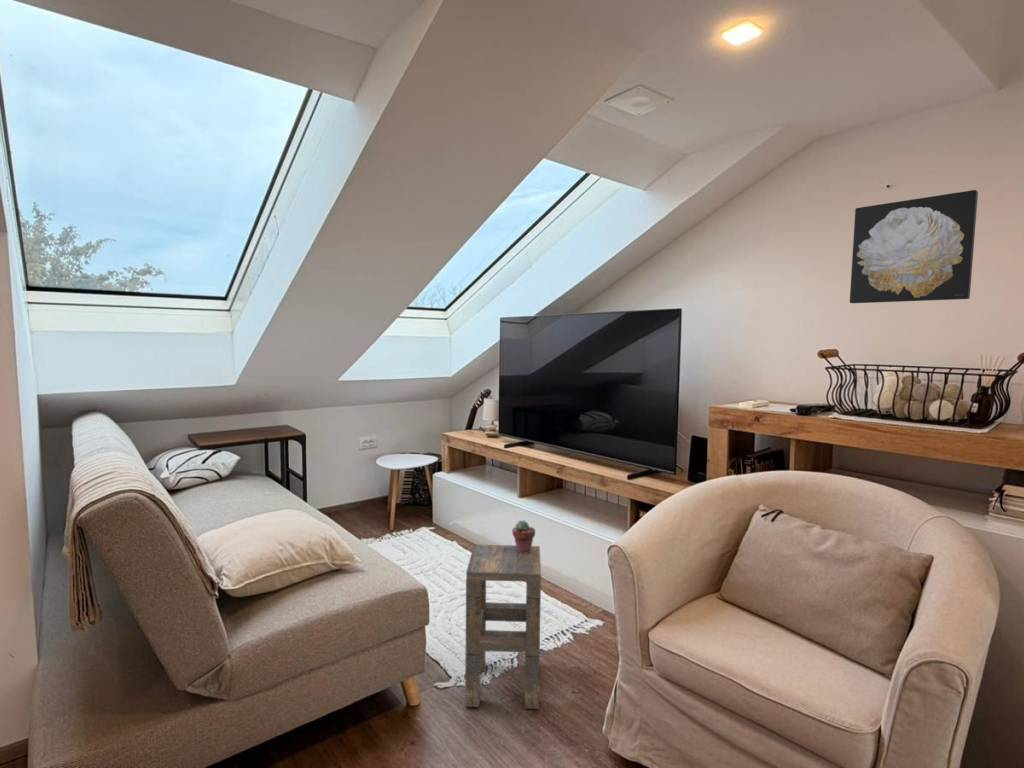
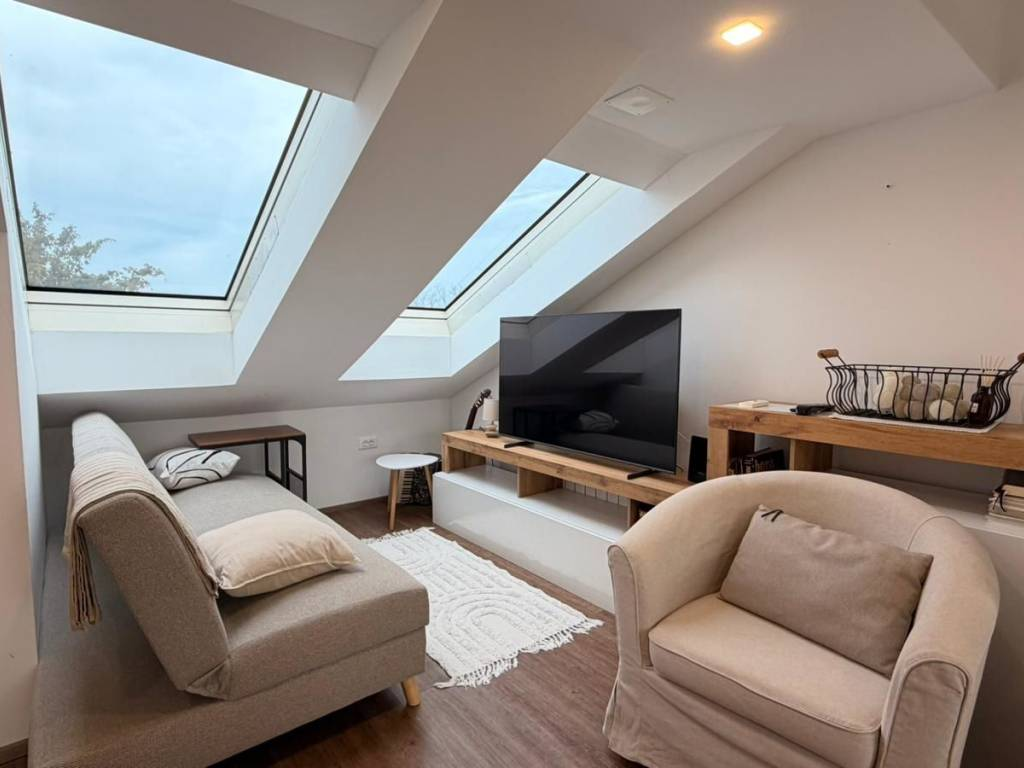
- potted succulent (523, 534)
- side table (504, 620)
- wall art (909, 251)
